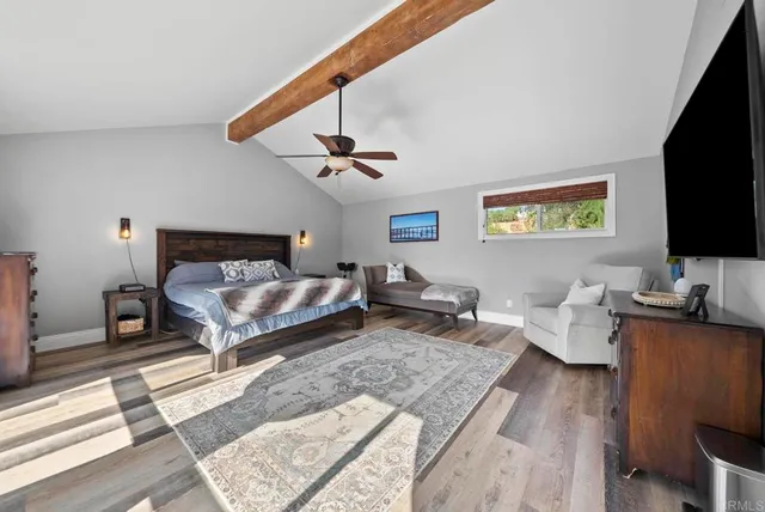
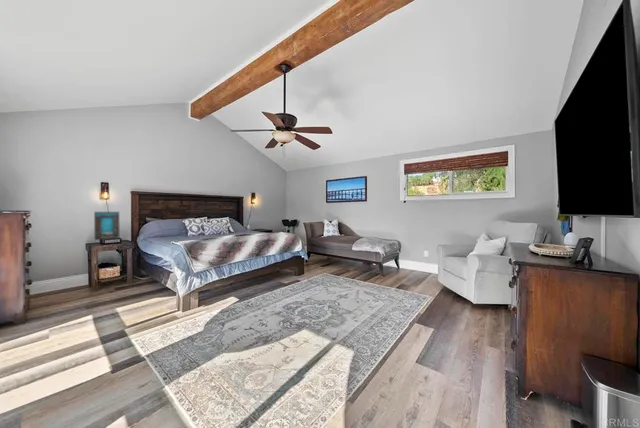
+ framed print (107, 225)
